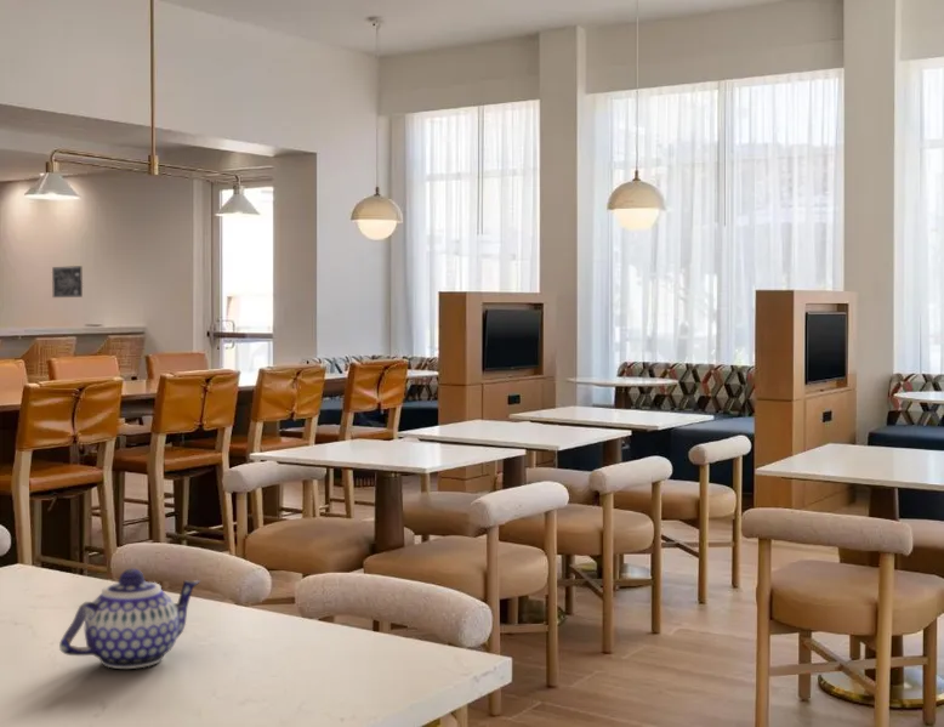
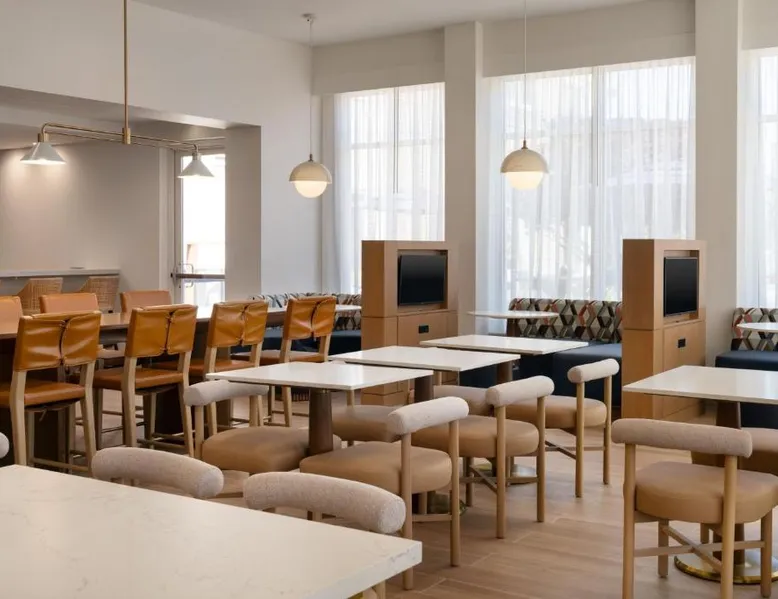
- teapot (133, 614)
- wall art (67, 282)
